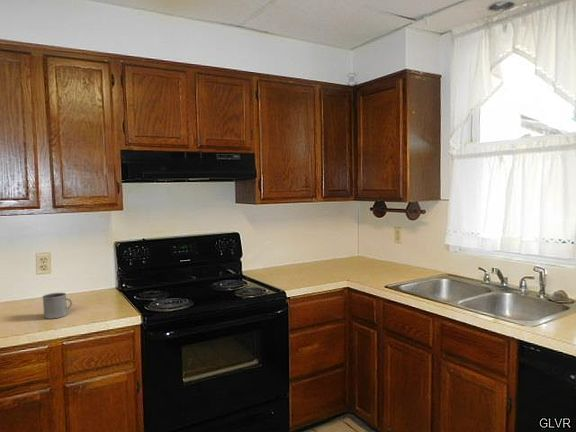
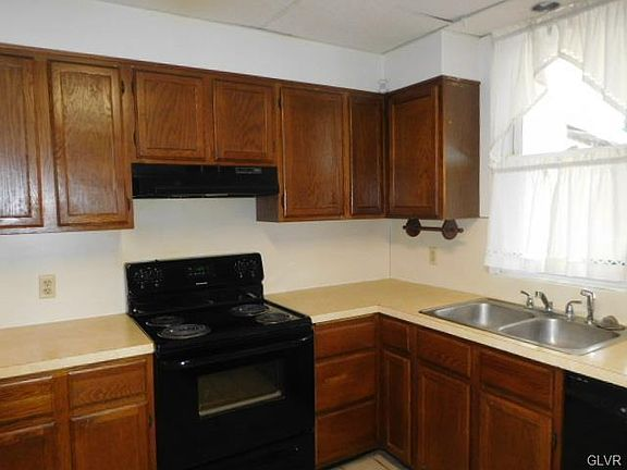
- mug (57, 304)
